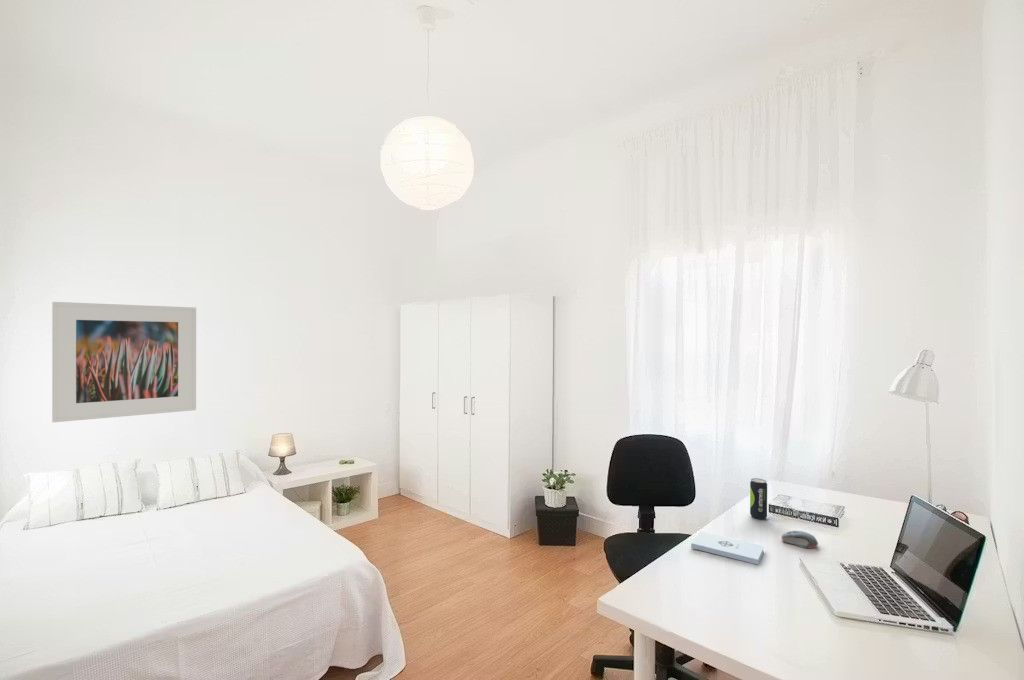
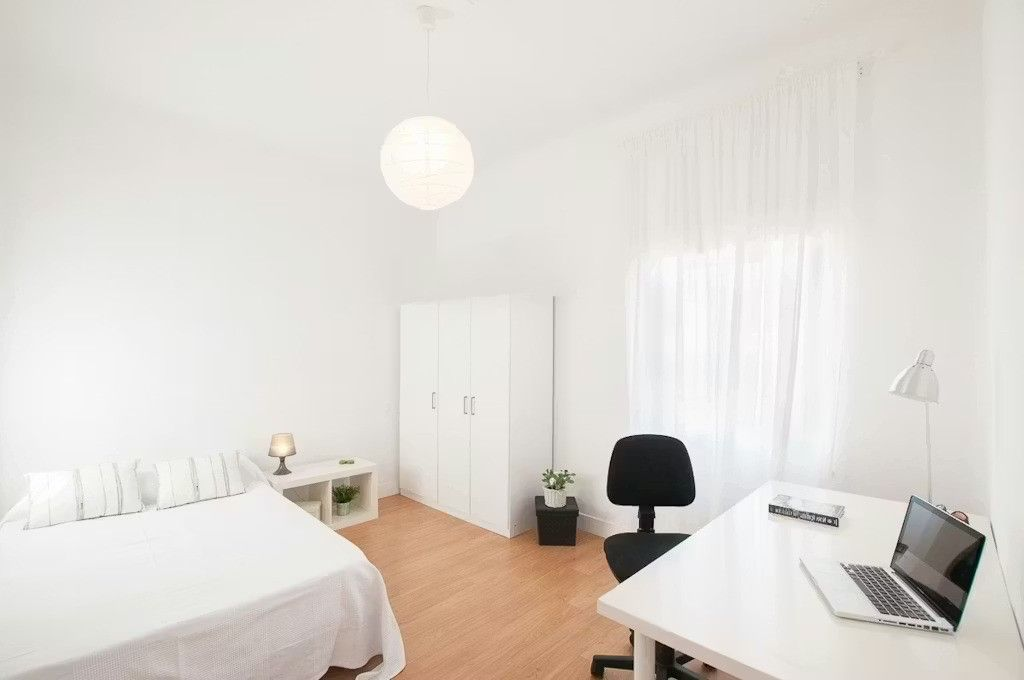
- notepad (727, 546)
- beverage can (758, 498)
- computer mouse (799, 537)
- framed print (129, 360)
